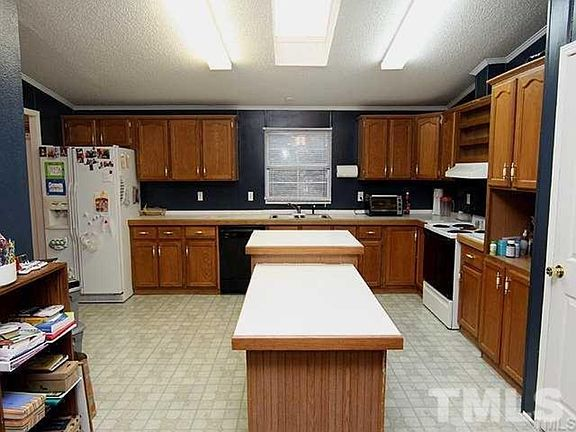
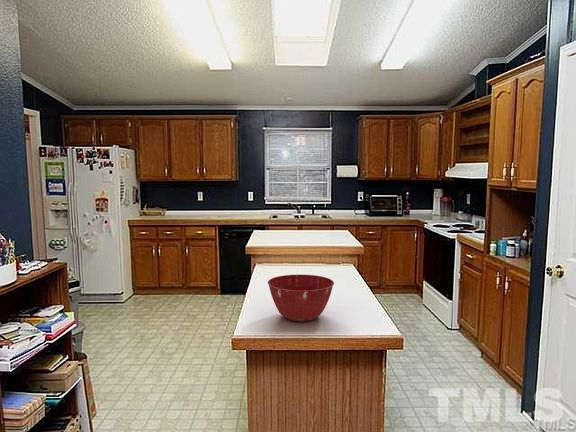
+ mixing bowl (300, 299)
